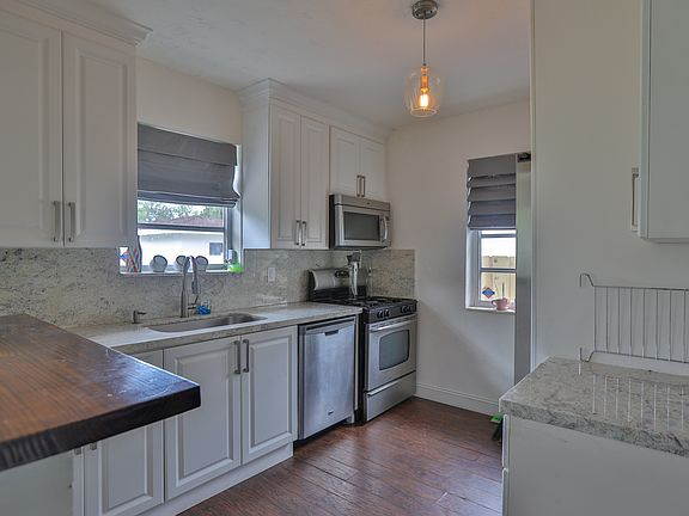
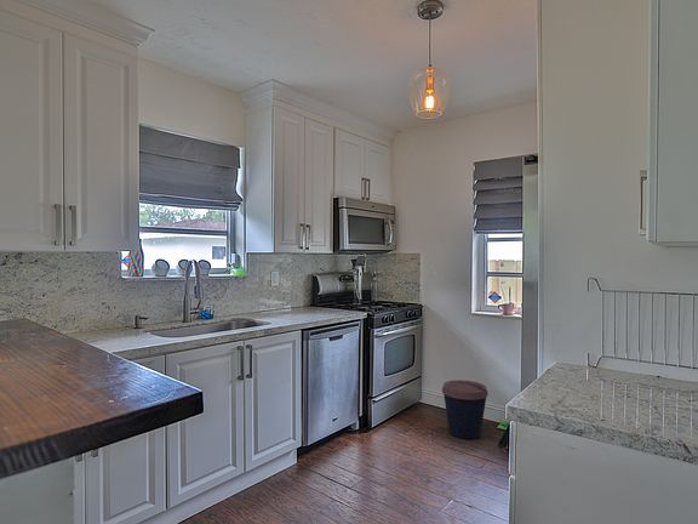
+ coffee cup (464, 409)
